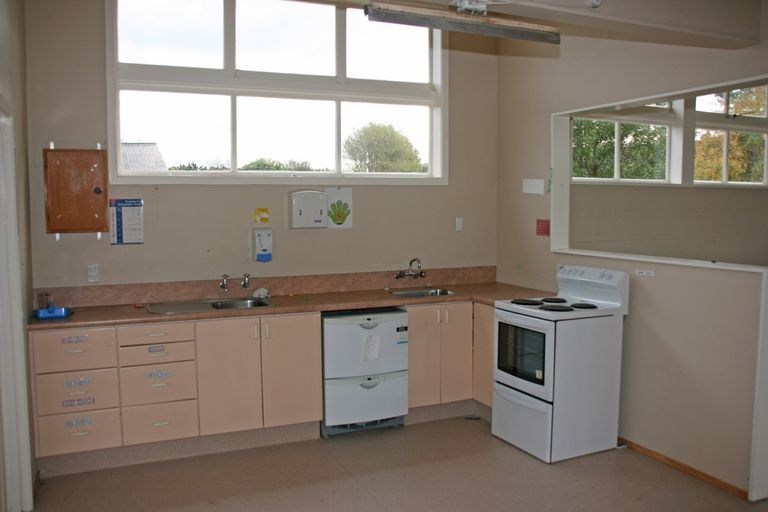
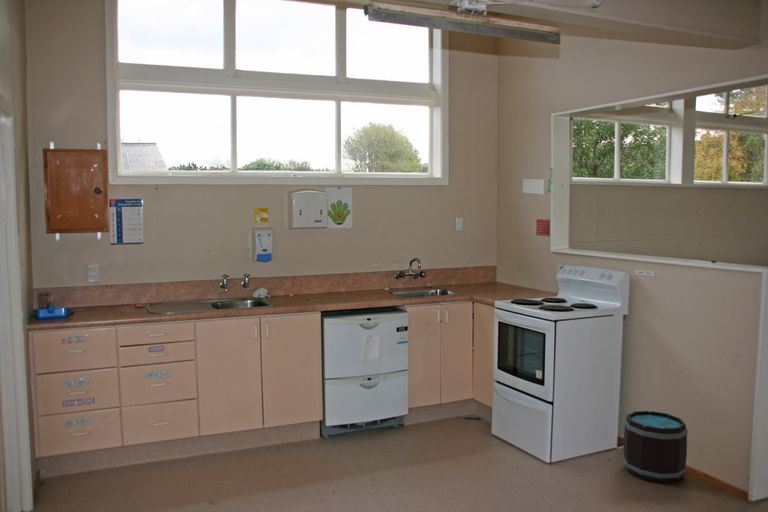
+ bucket (654, 445)
